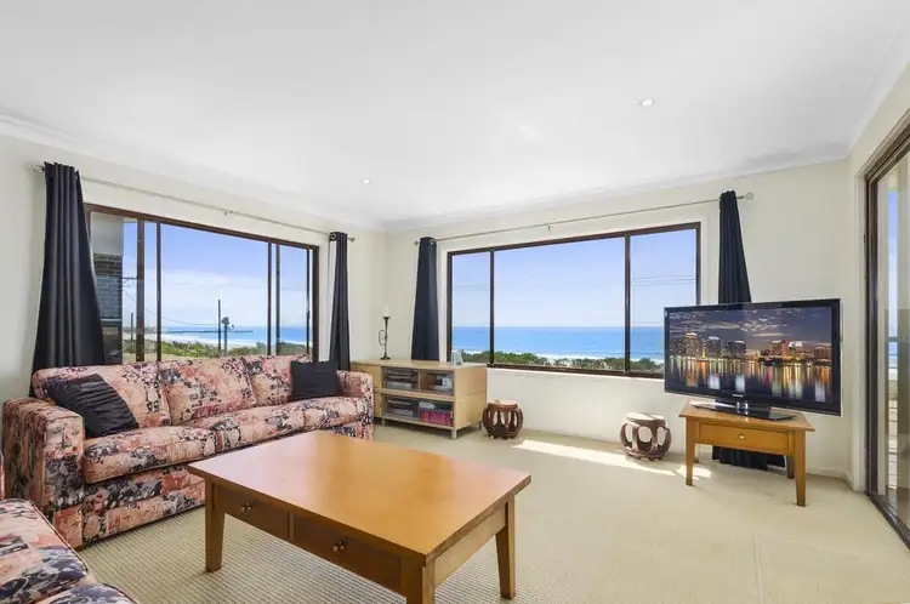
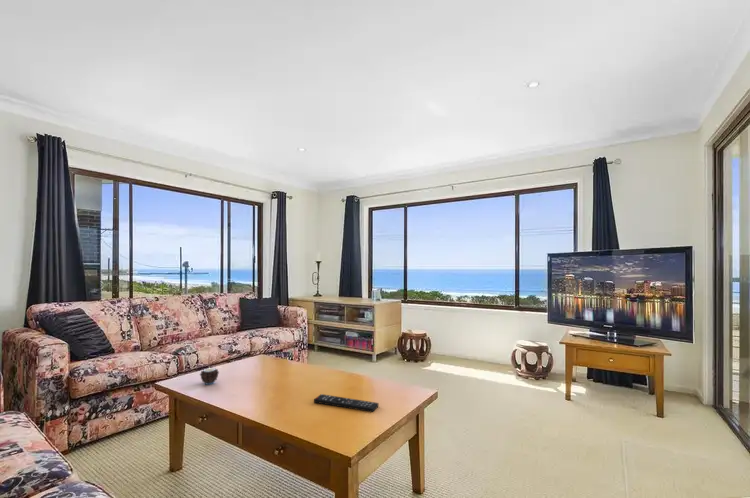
+ candle (209, 374)
+ remote control (345, 402)
